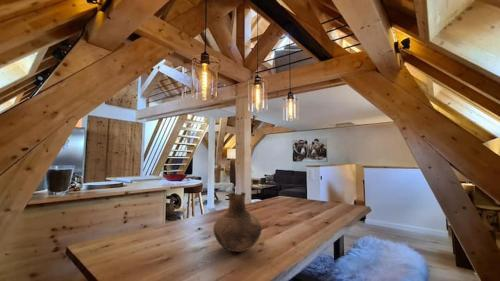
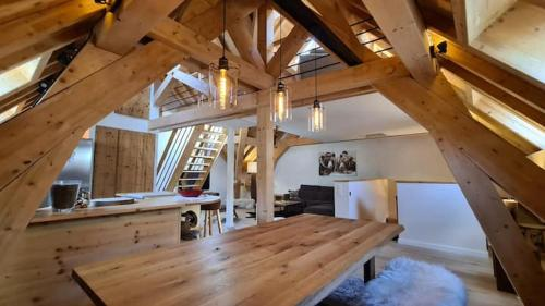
- vase (237, 221)
